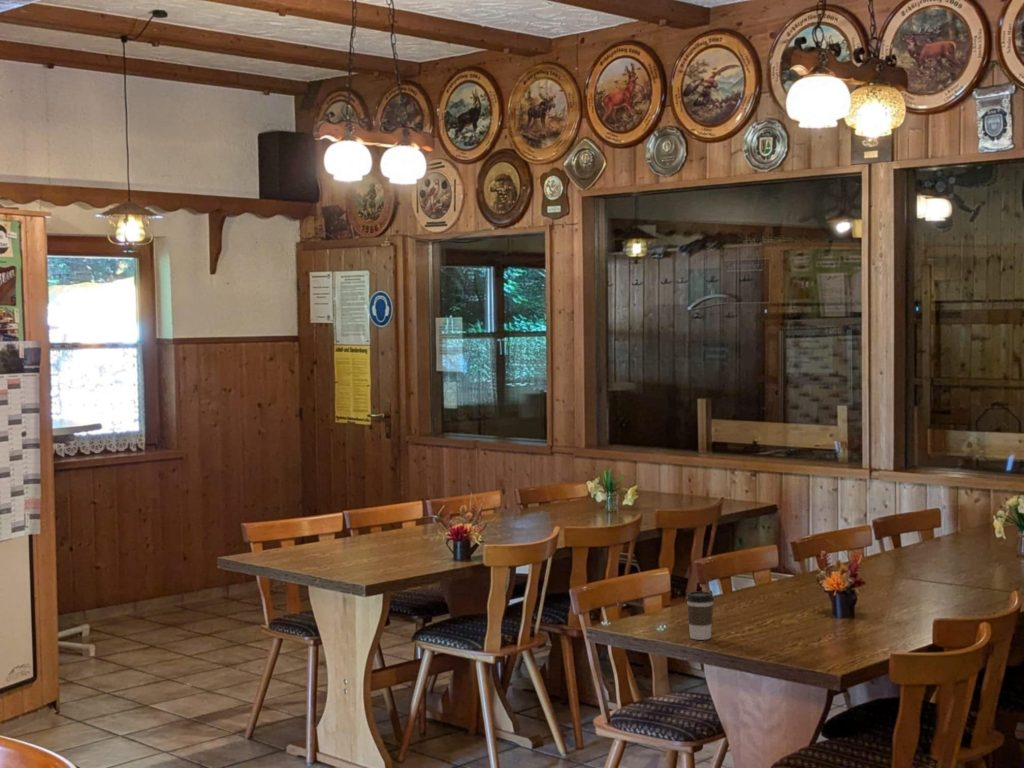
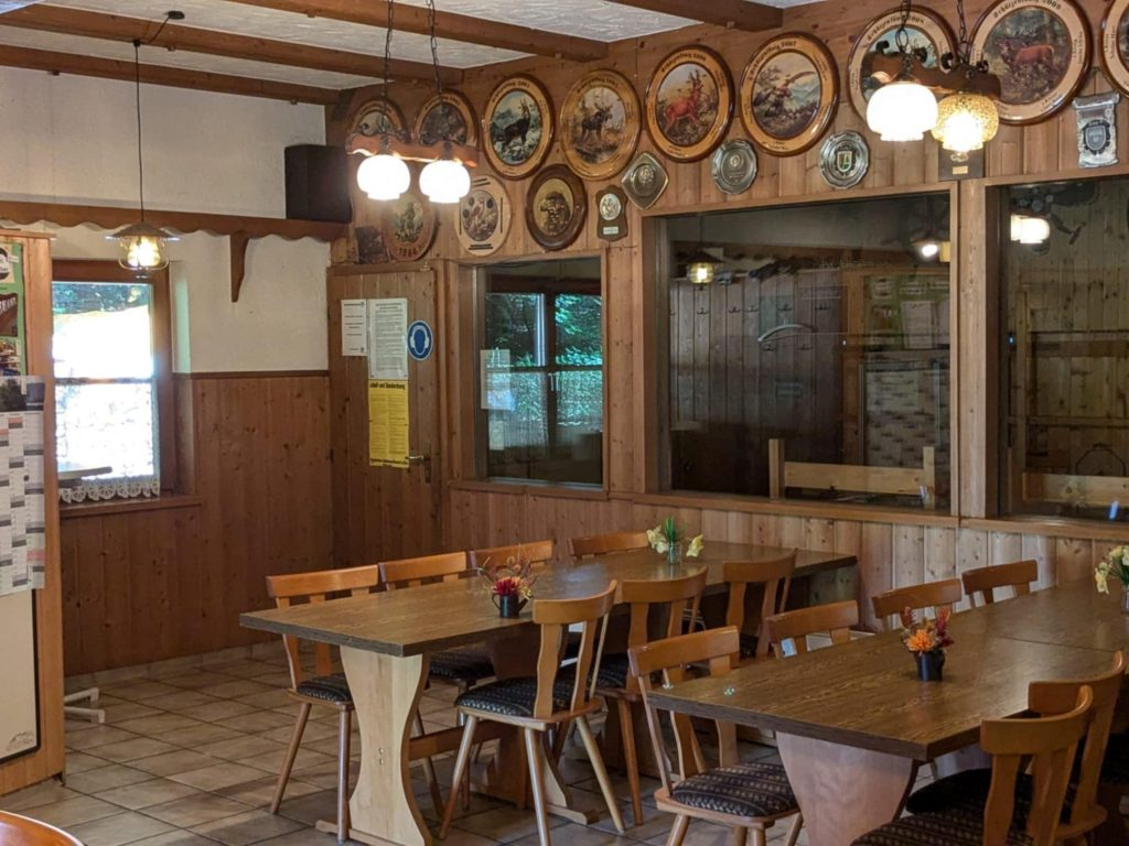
- coffee cup (700, 615)
